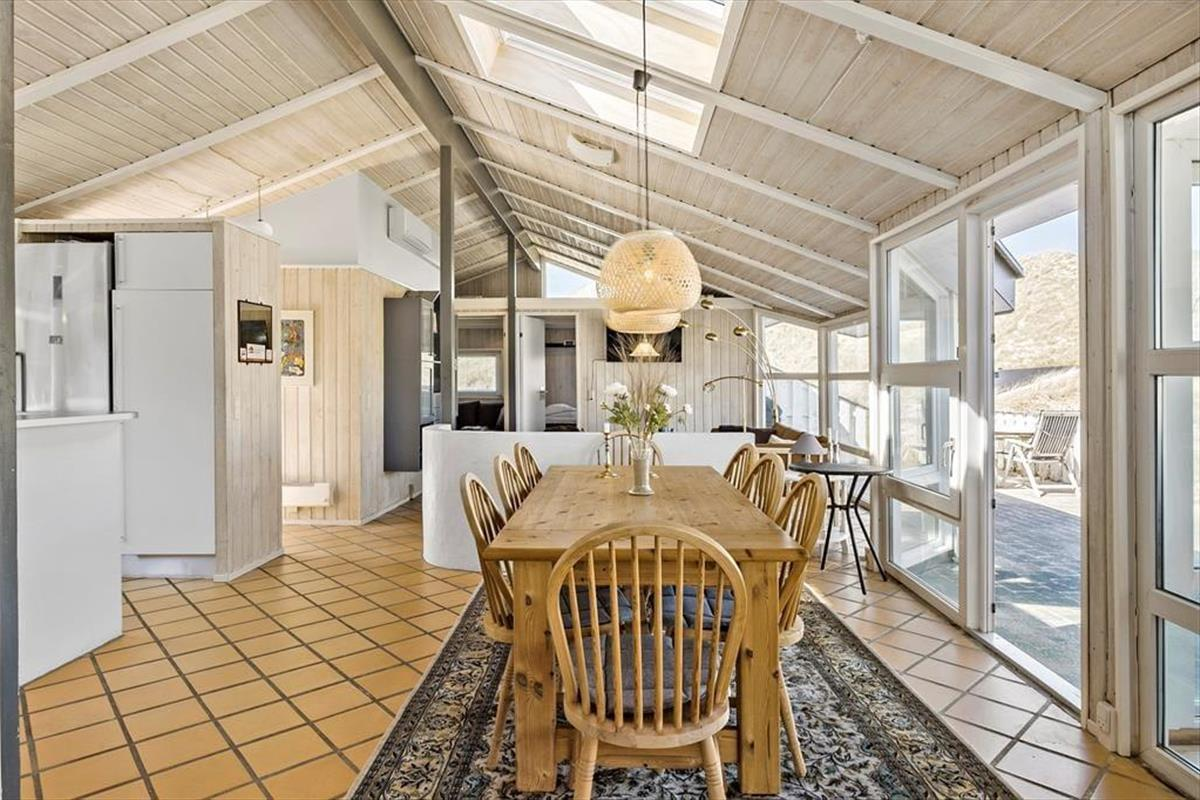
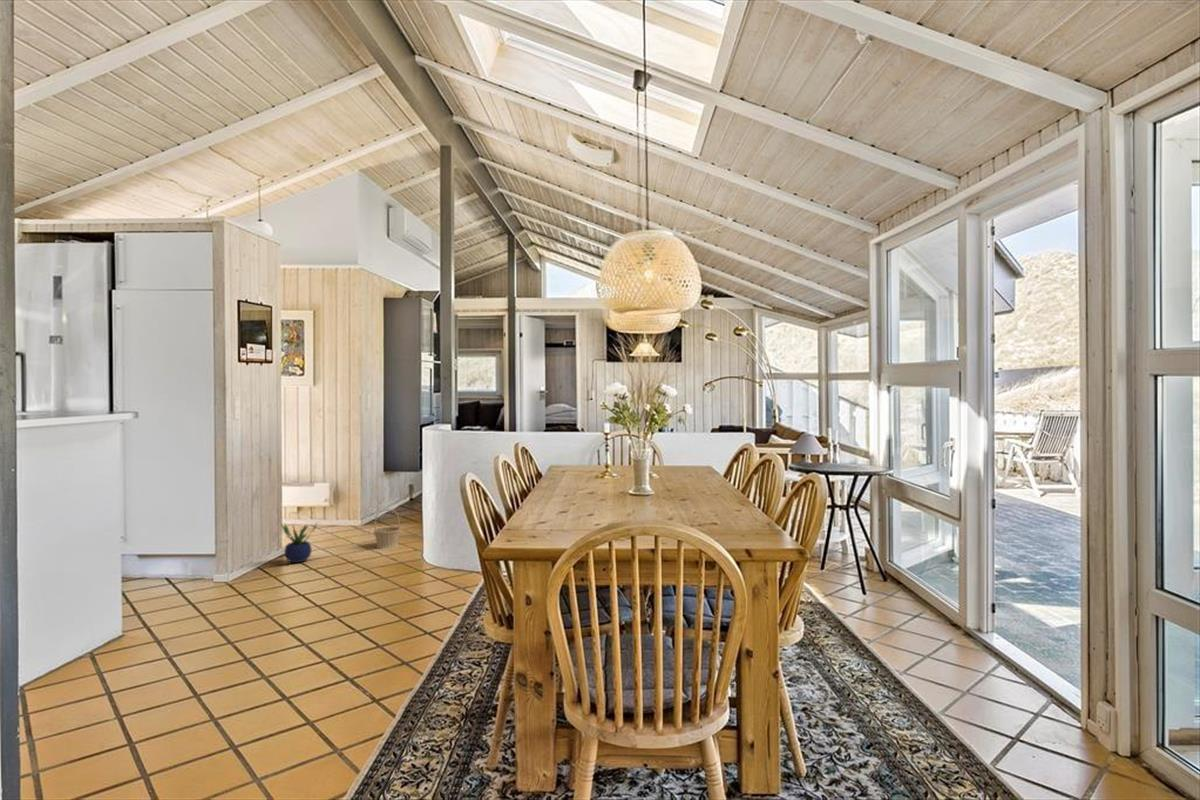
+ basket (387, 527)
+ potted plant (297, 540)
